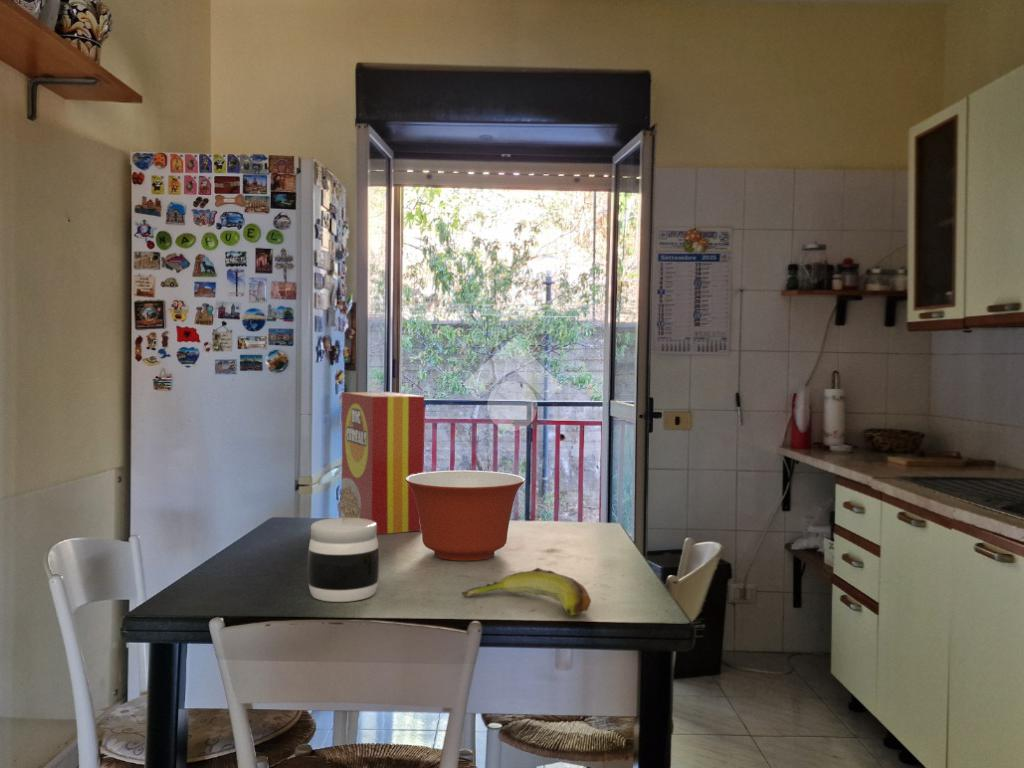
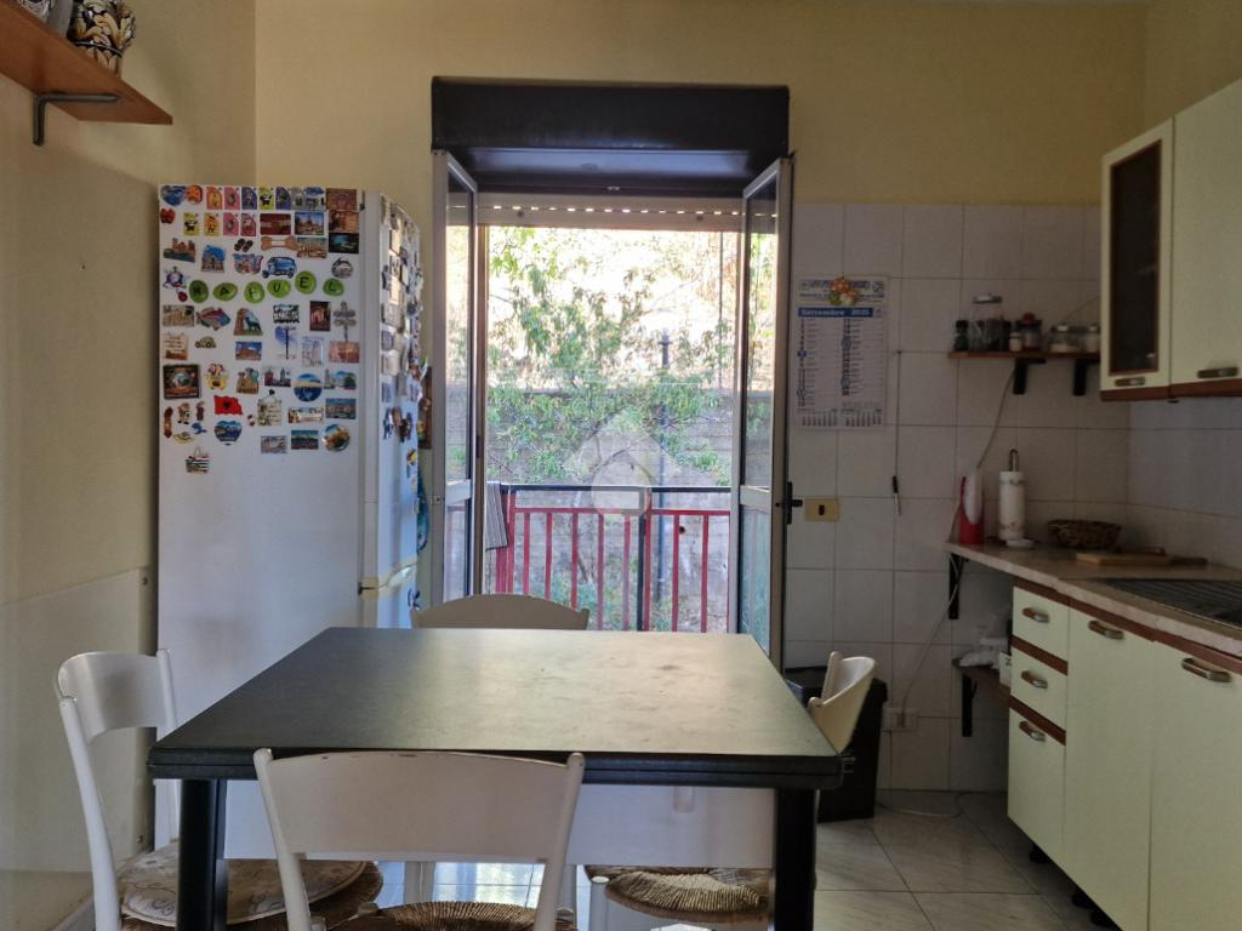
- mixing bowl (464, 516)
- banana (524, 590)
- jar (343, 558)
- cereal box (381, 459)
